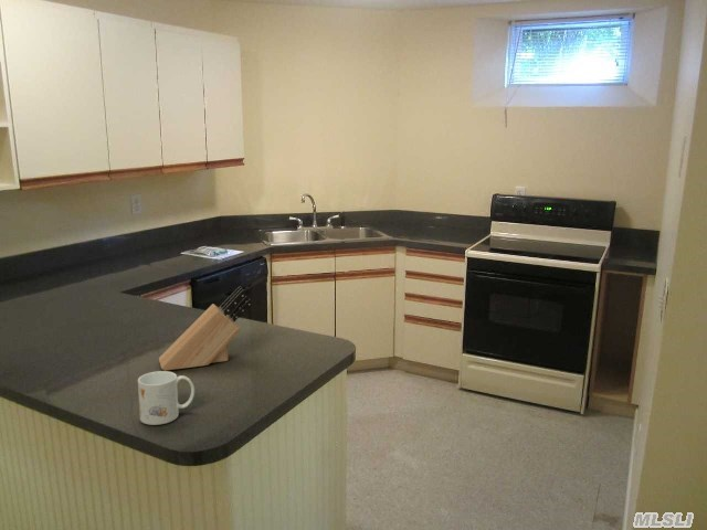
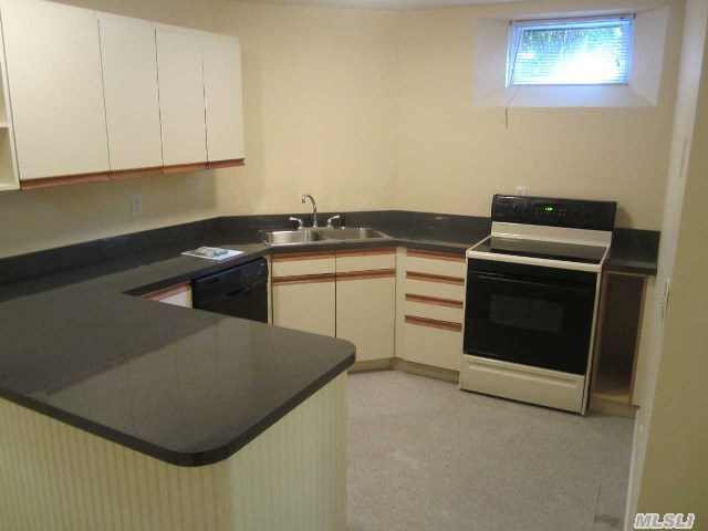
- mug (167, 395)
- knife block (205, 325)
